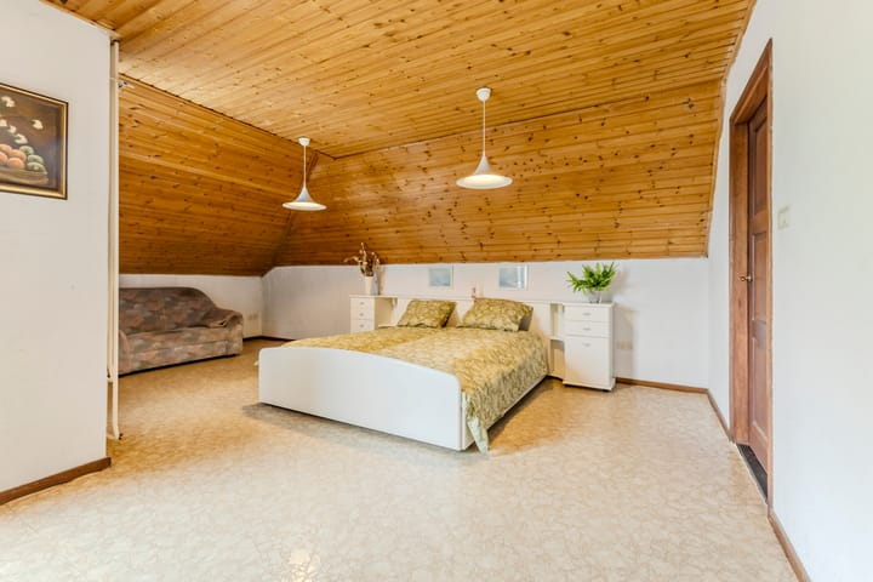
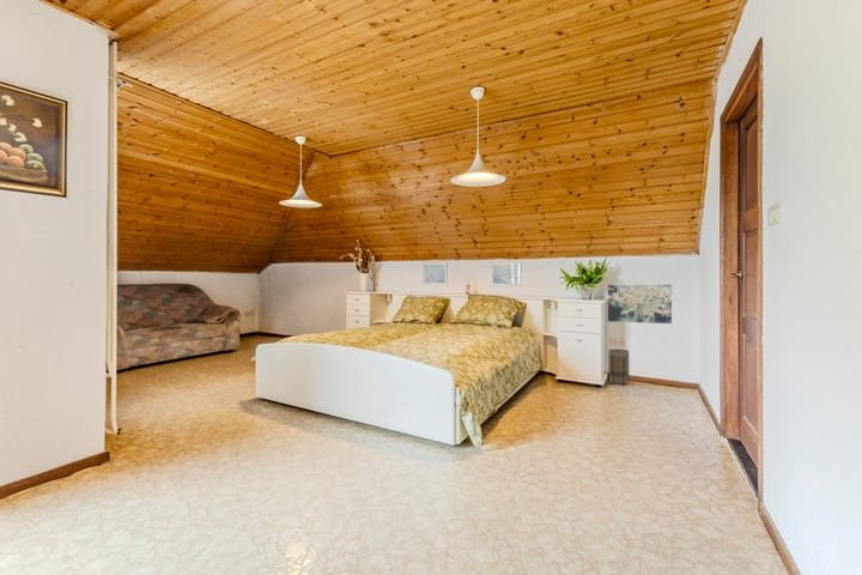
+ wall art (638, 303)
+ basket (618, 365)
